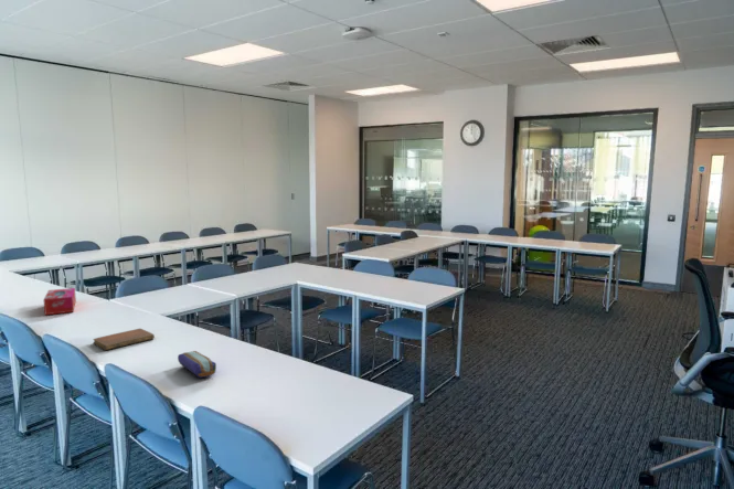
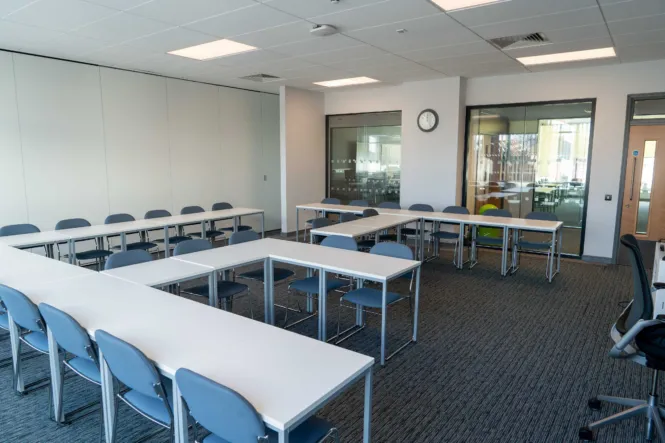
- pencil case (196, 363)
- tissue box (60, 300)
- notebook (124, 338)
